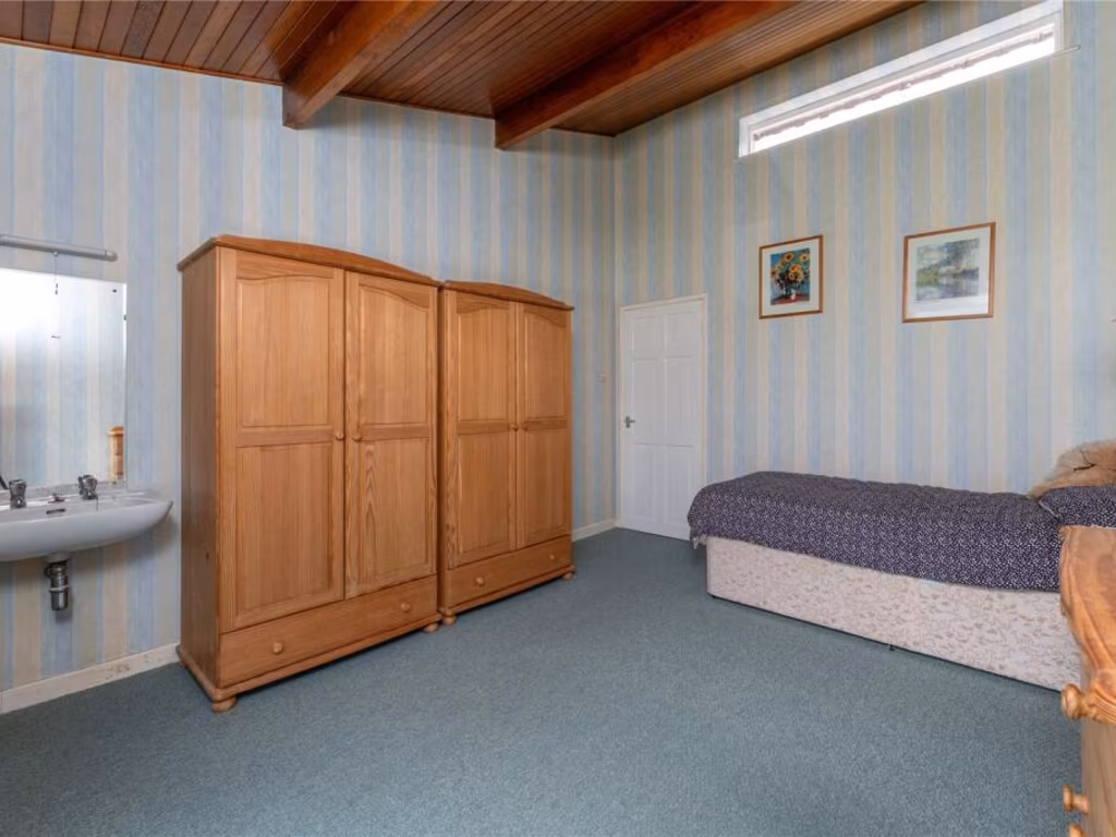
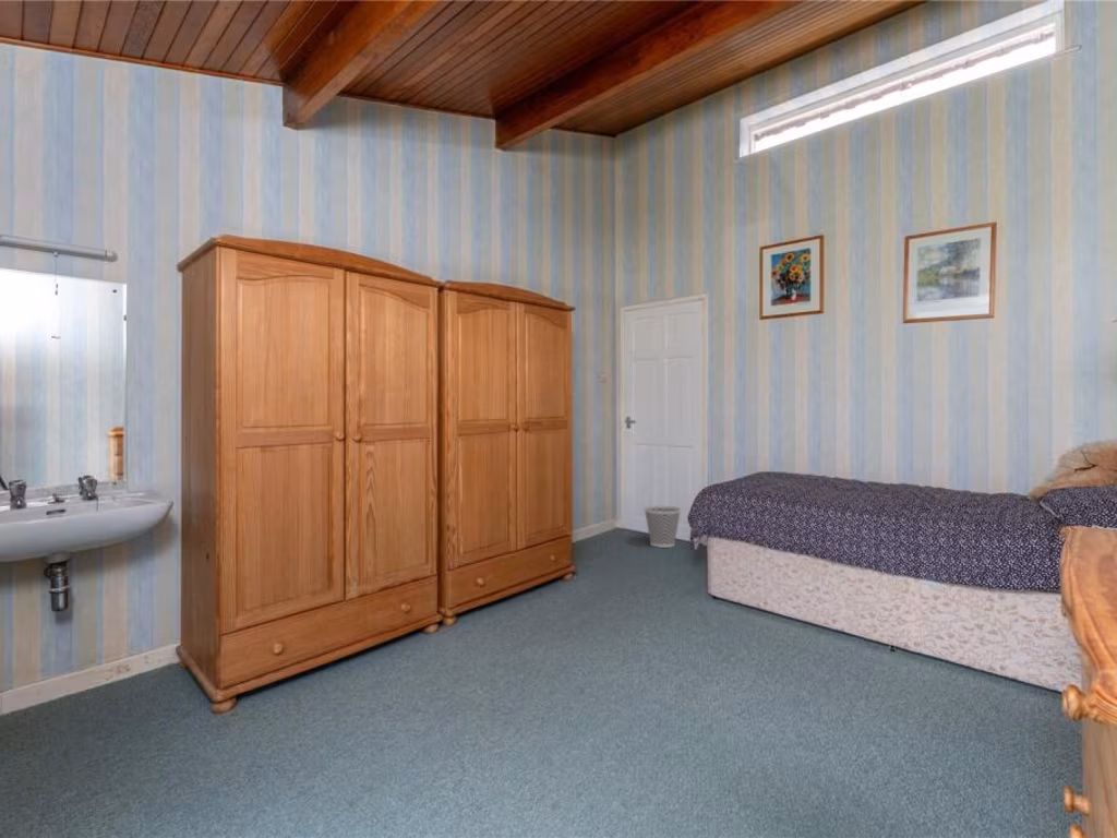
+ wastebasket (662, 526)
